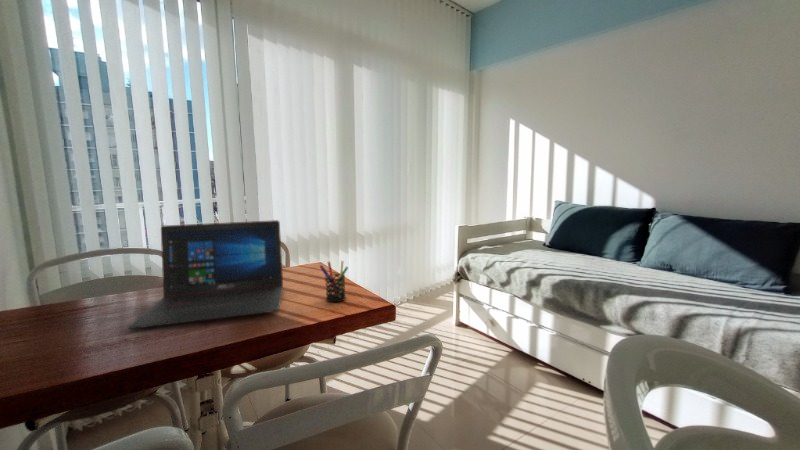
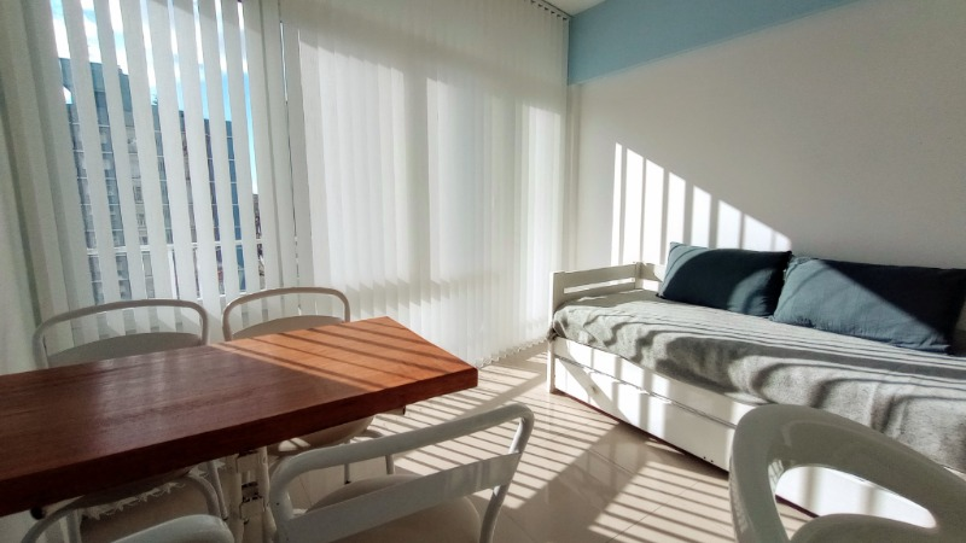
- pen holder (336, 279)
- laptop (215, 266)
